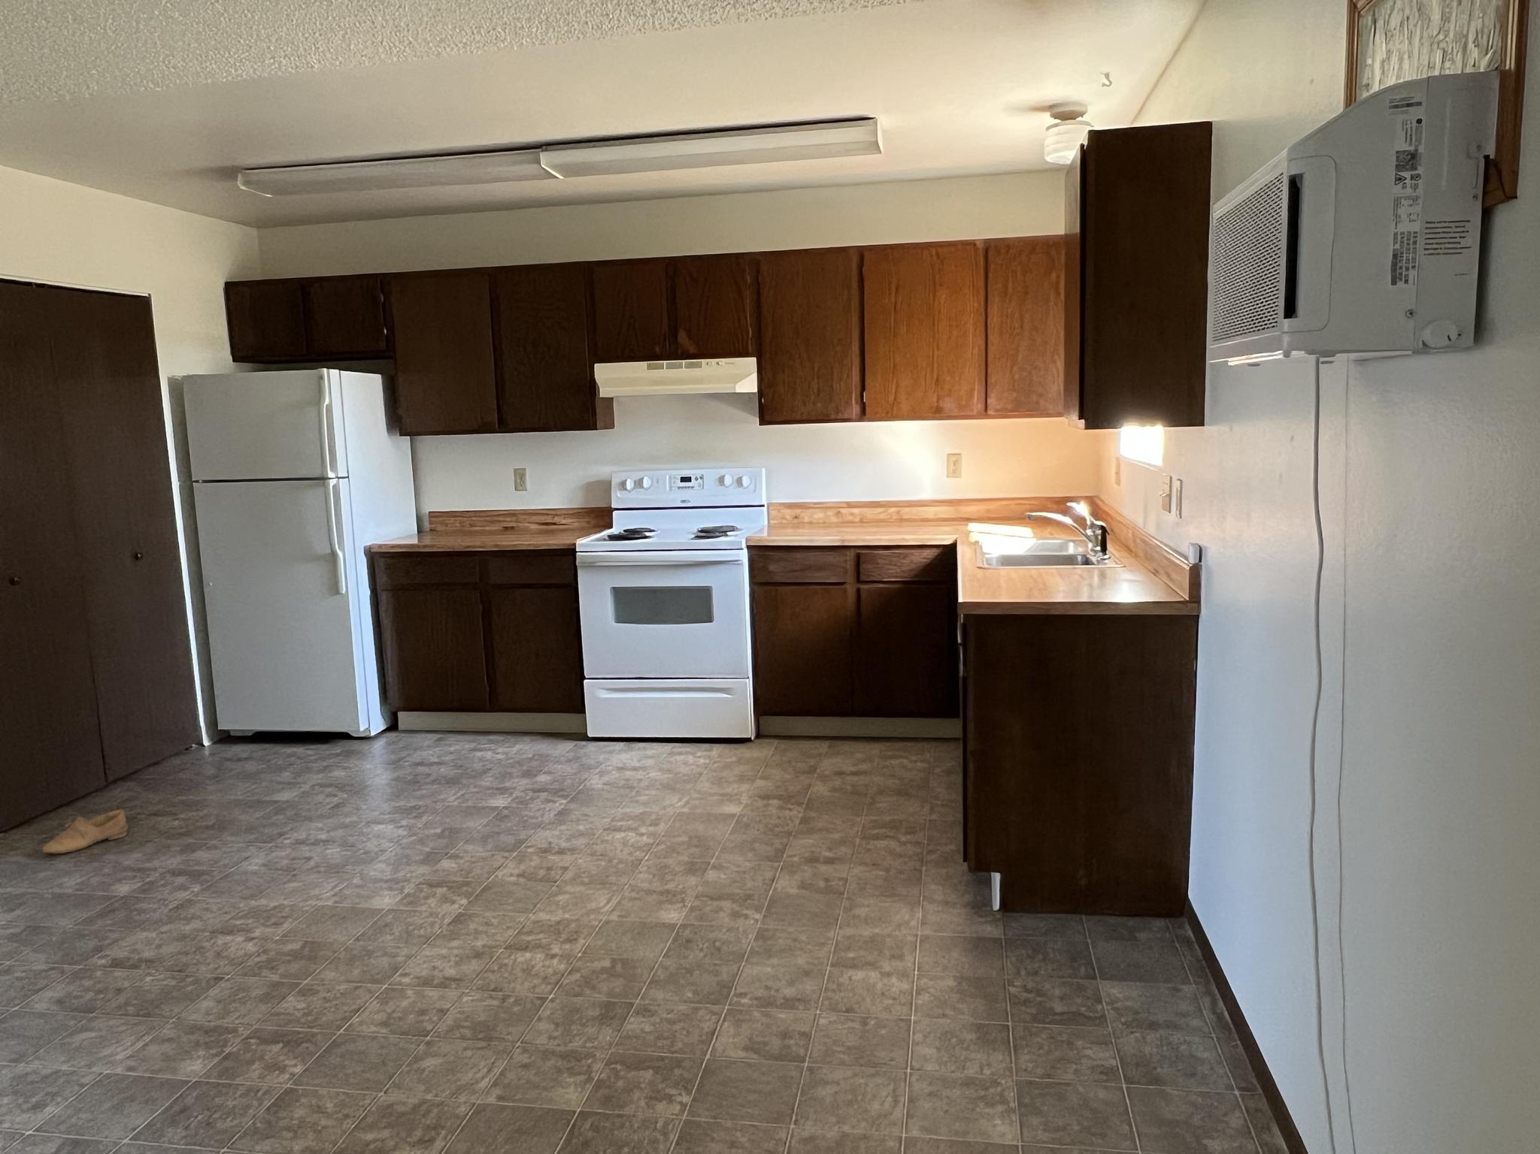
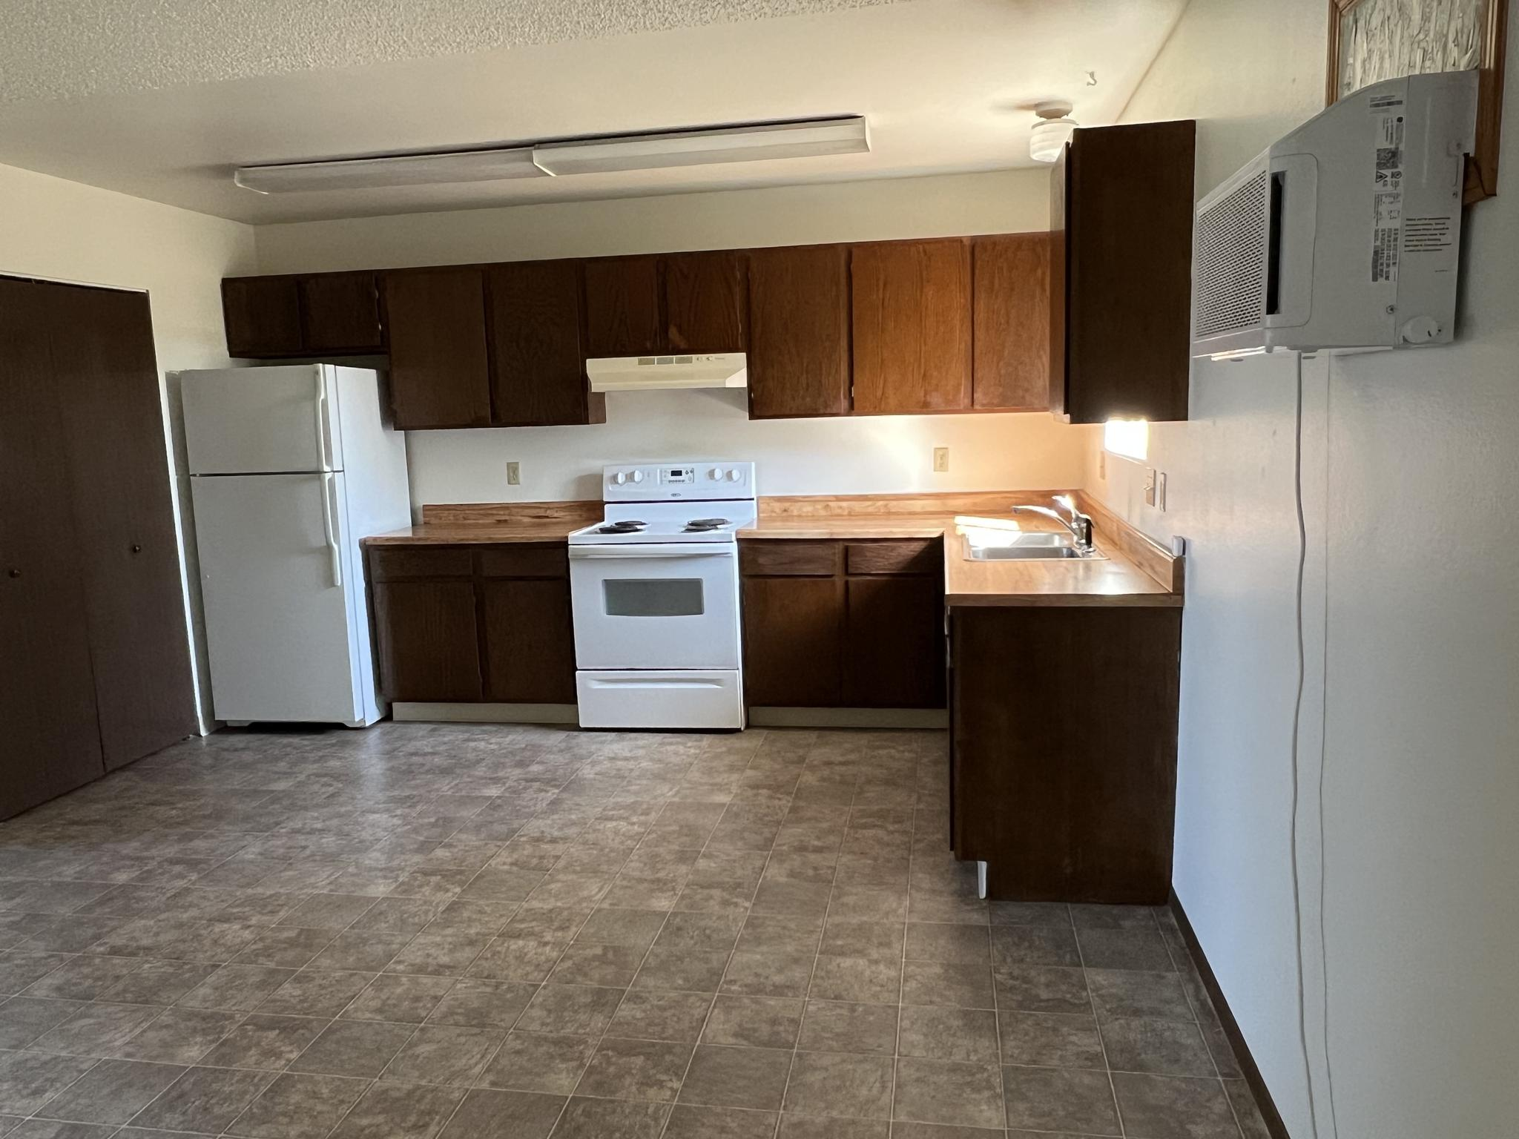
- shoe (86, 830)
